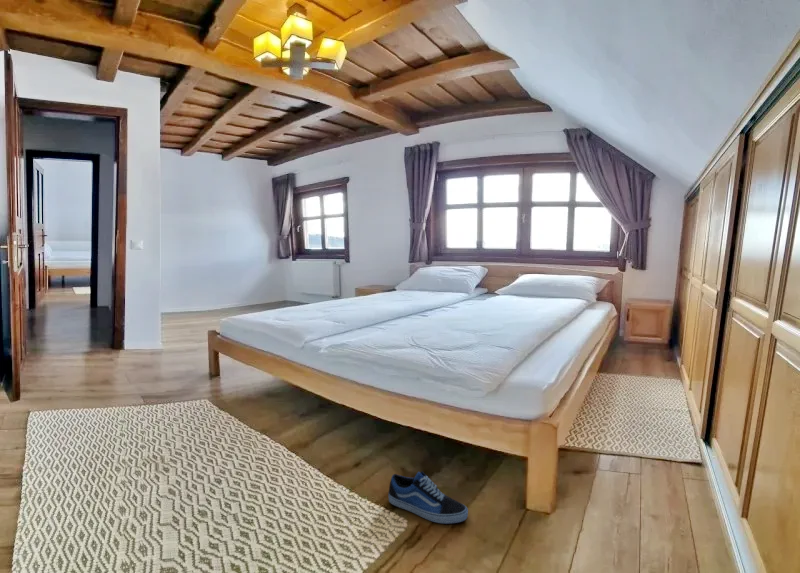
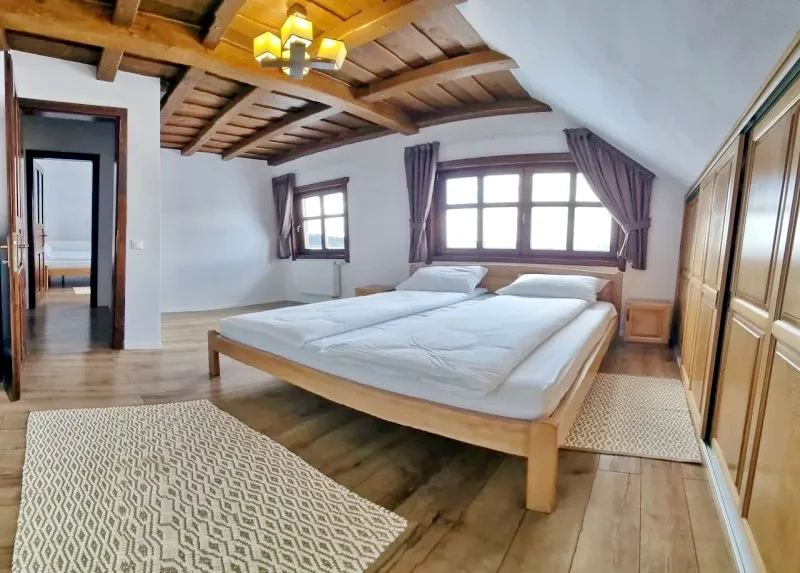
- shoe (426, 494)
